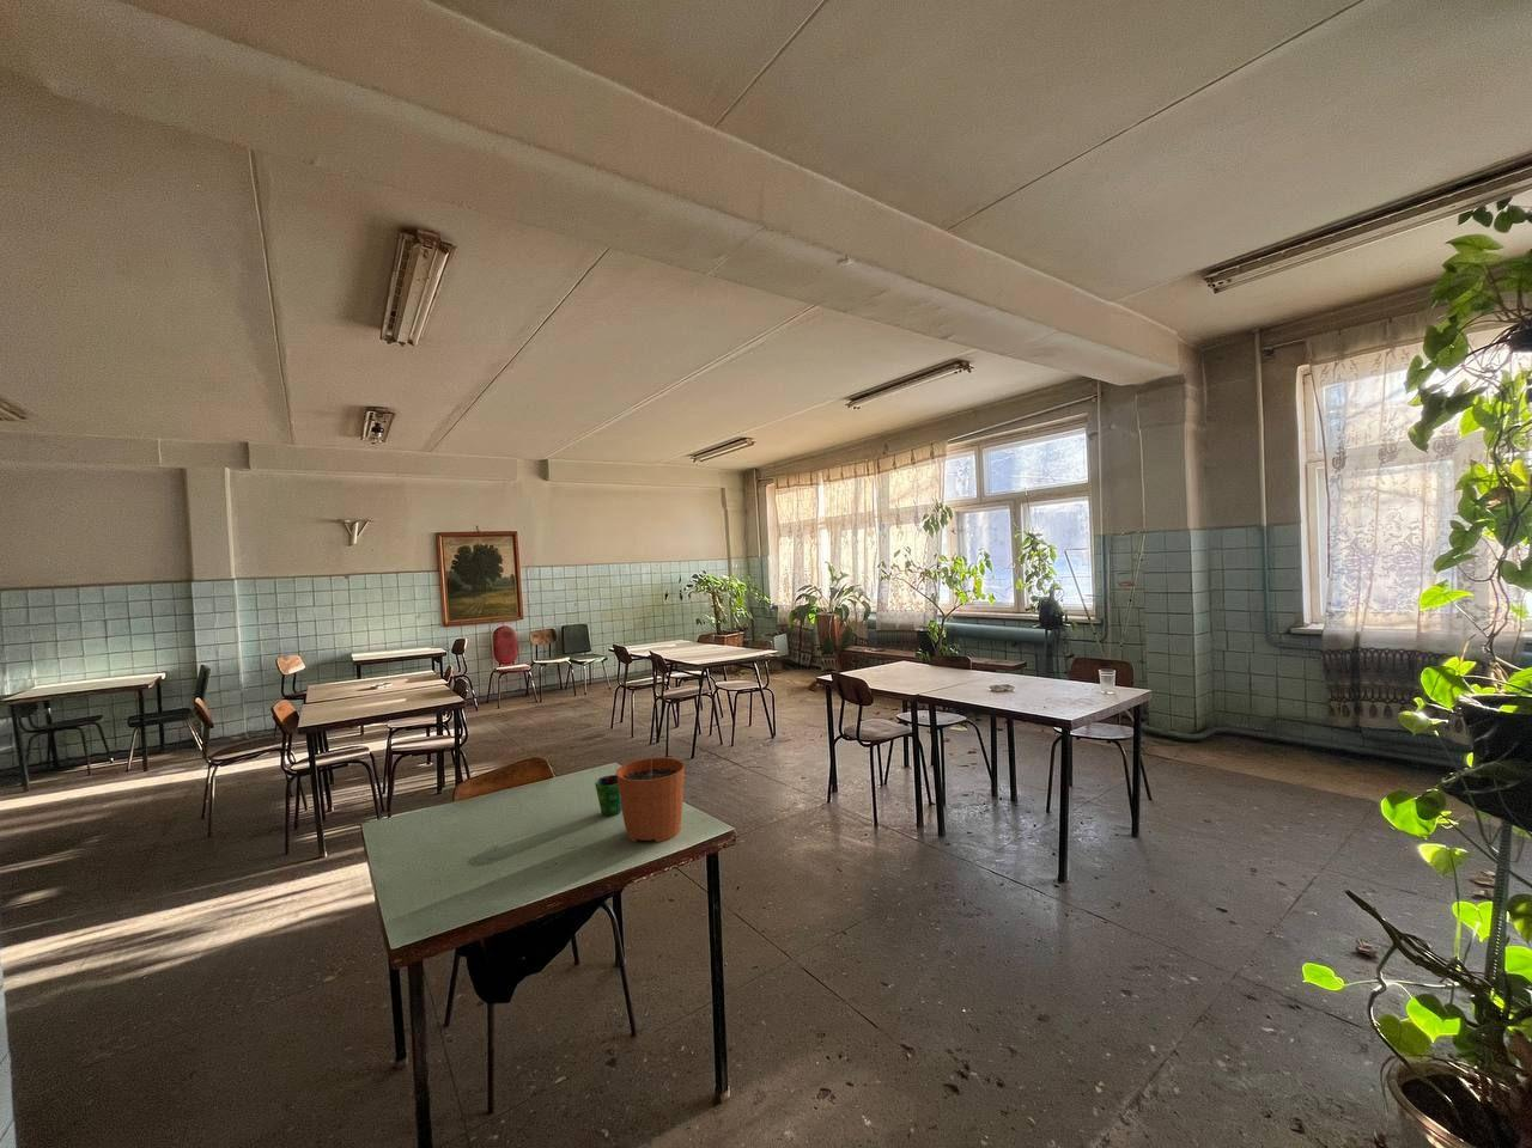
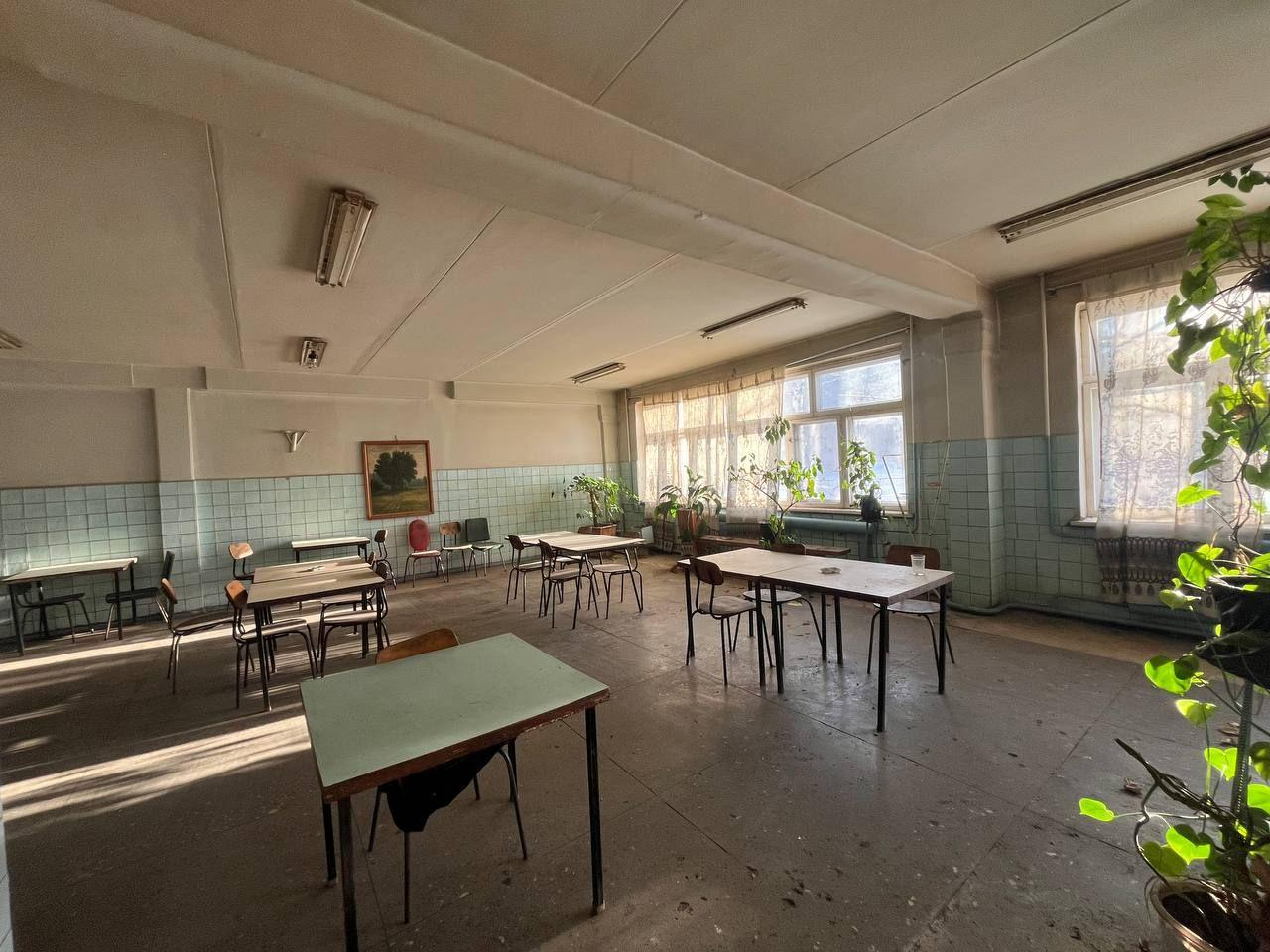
- plant pot (651, 784)
- cup (608, 793)
